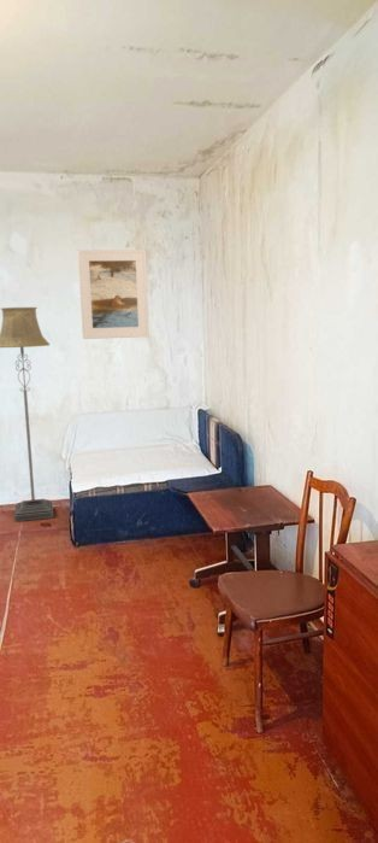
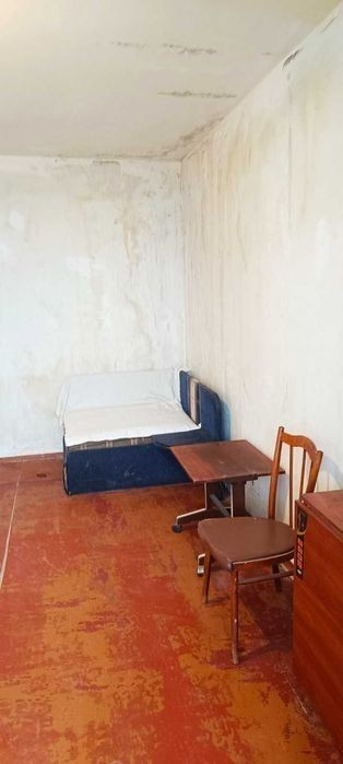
- floor lamp (26, 414)
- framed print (113, 294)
